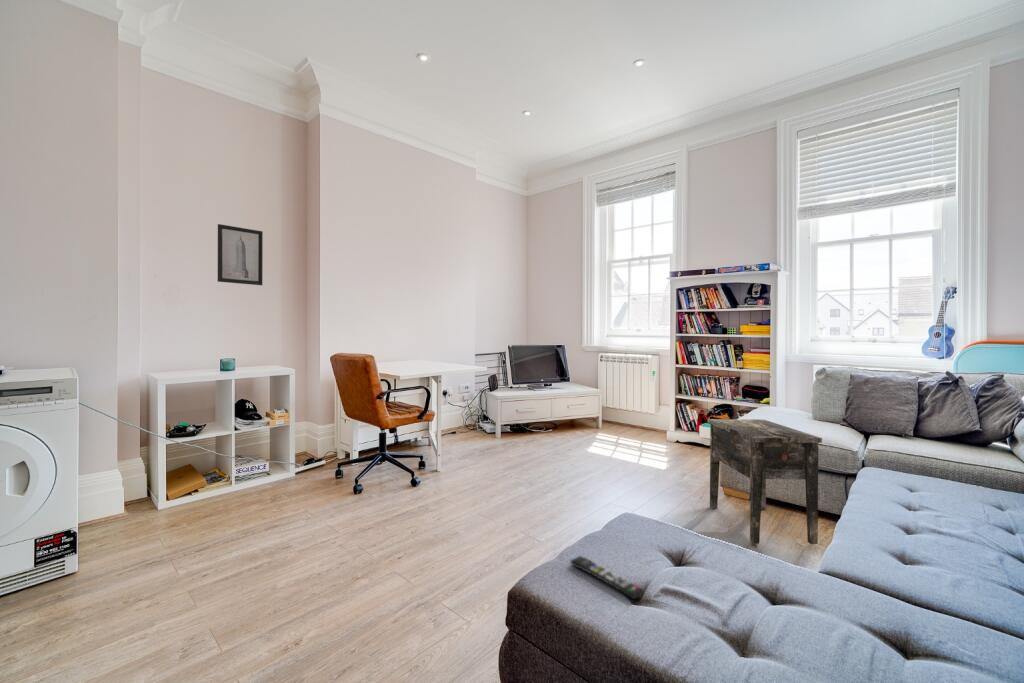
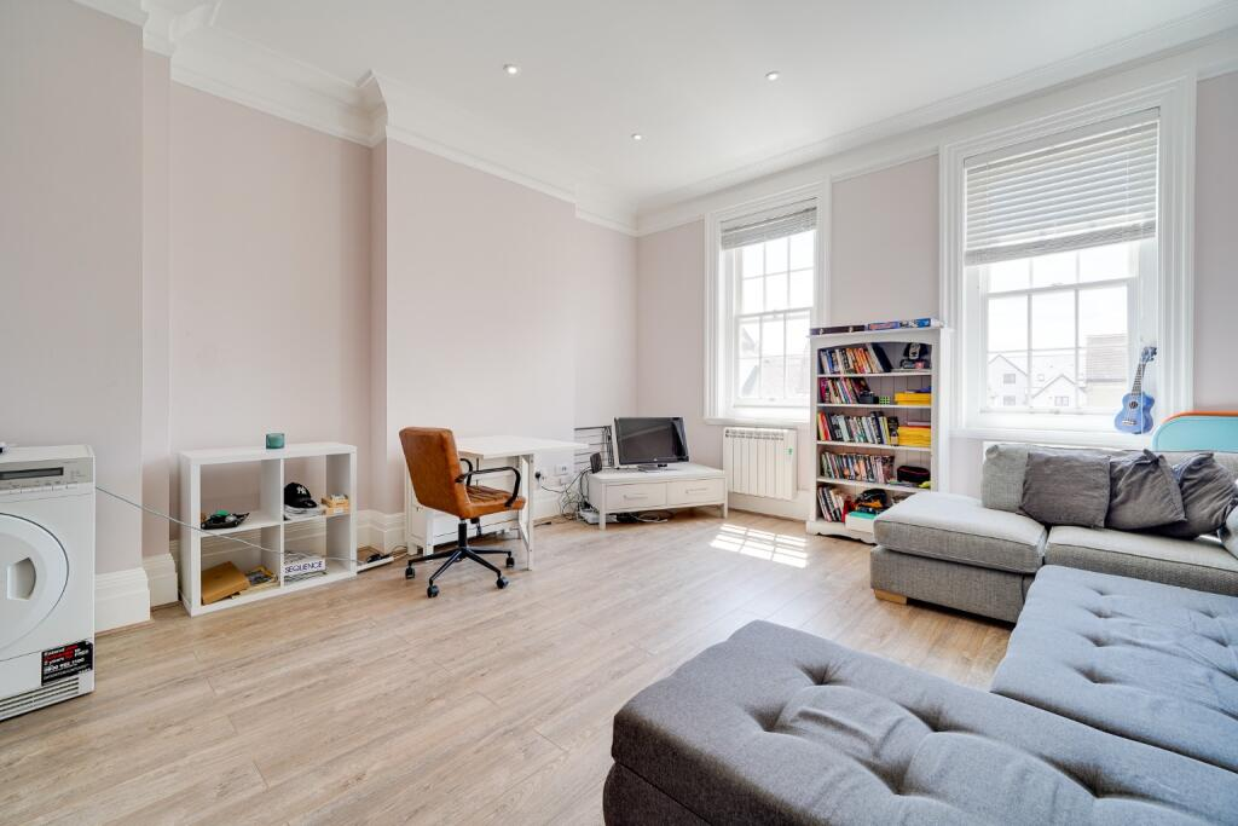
- remote control (604, 575)
- wall art (240, 255)
- side table (758, 475)
